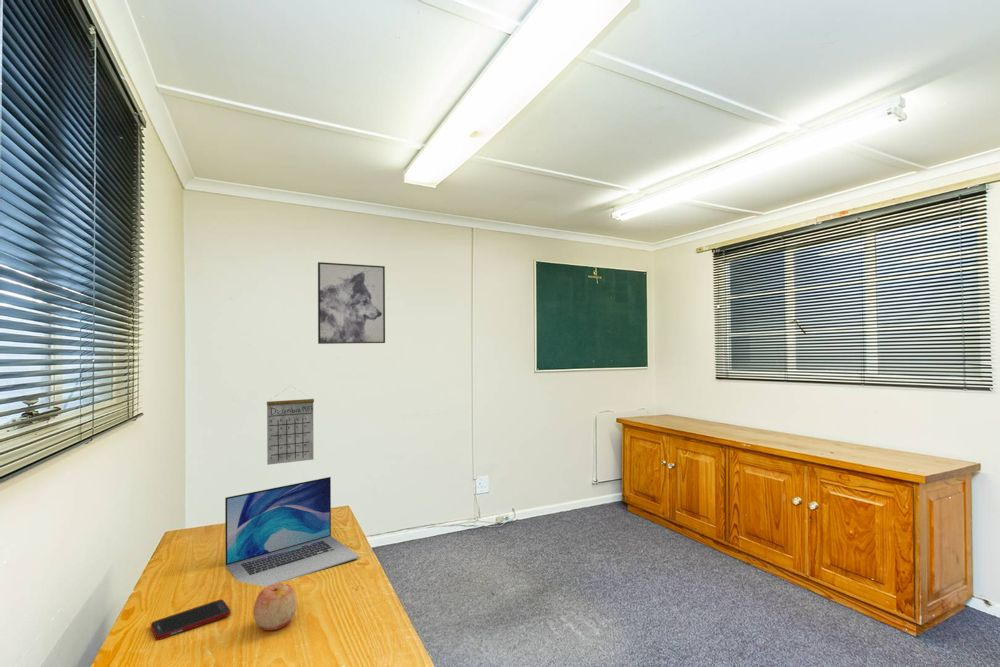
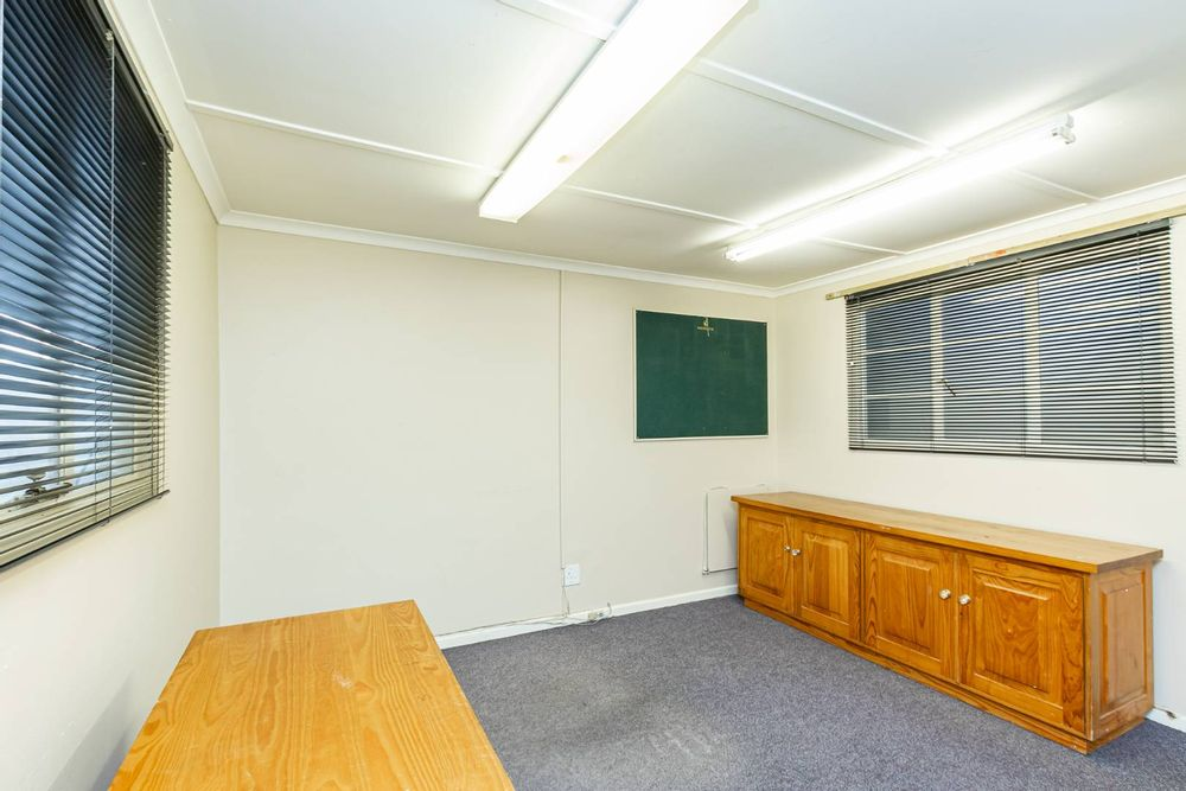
- wall art (352, 303)
- laptop (293, 528)
- apple (275, 605)
- calendar (290, 423)
- cell phone (191, 618)
